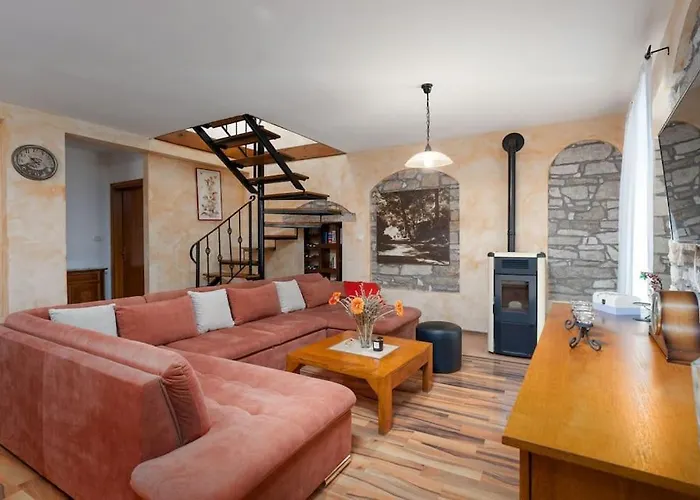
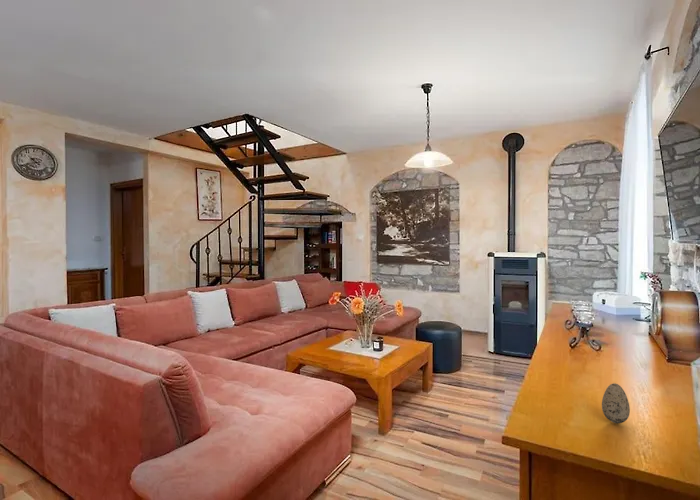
+ decorative egg (615, 403)
